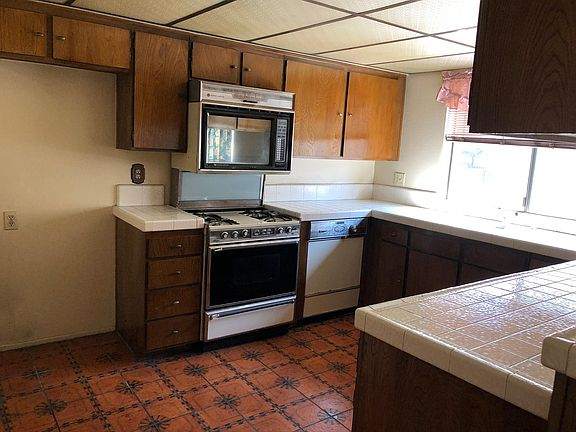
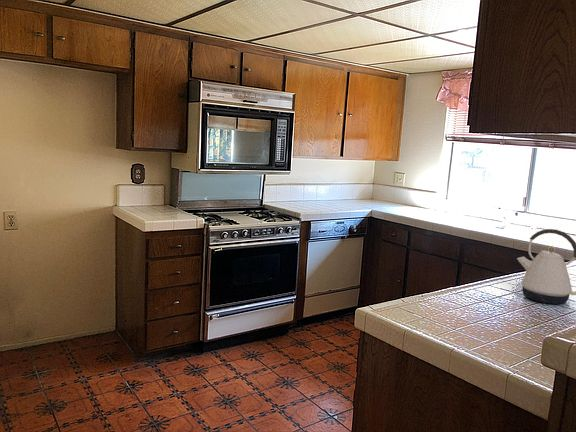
+ kettle (547, 264)
